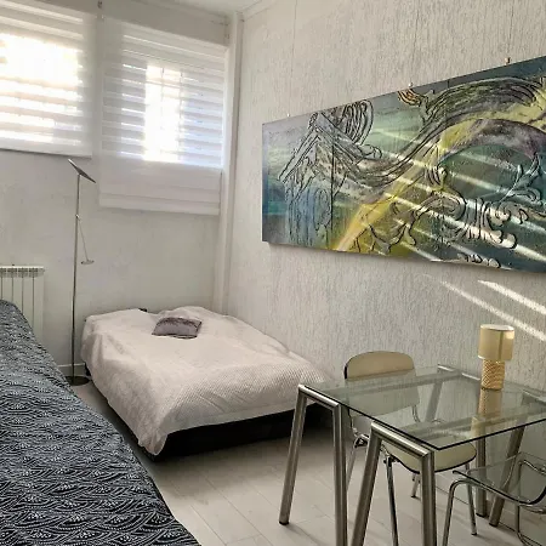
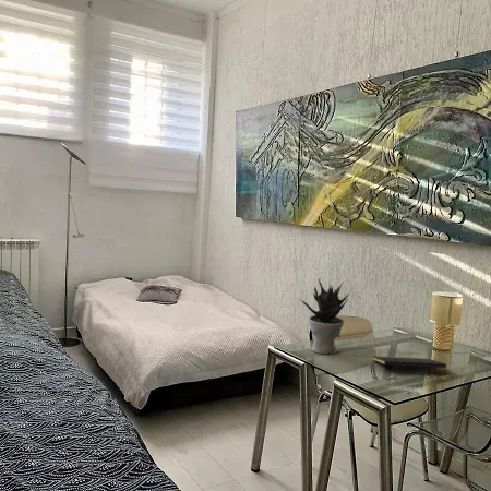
+ notepad (407, 361)
+ potted plant (330, 315)
